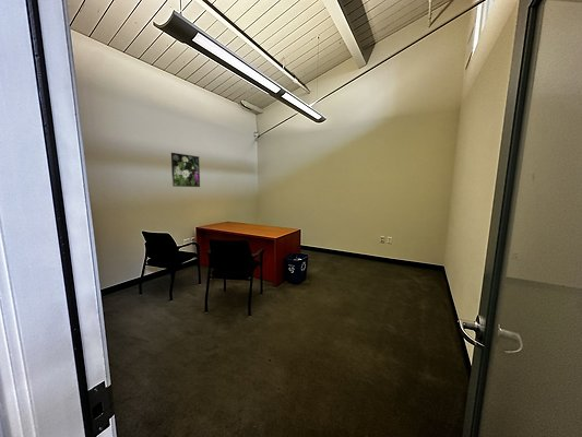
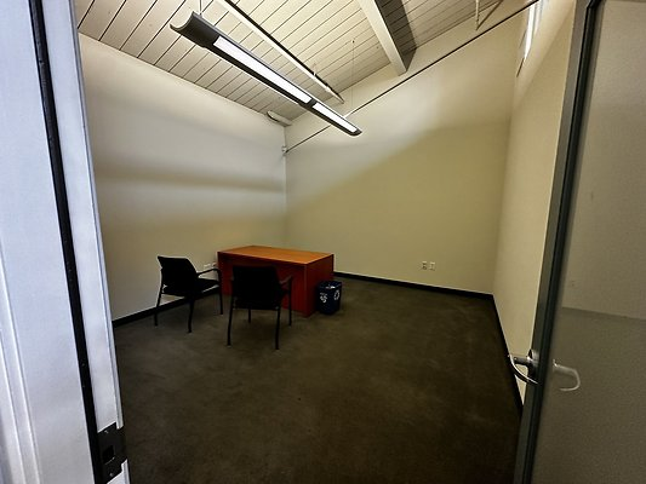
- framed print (186, 170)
